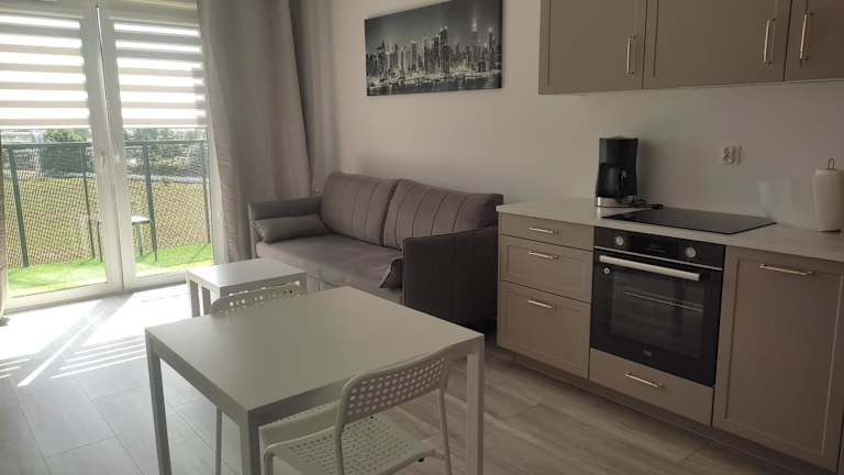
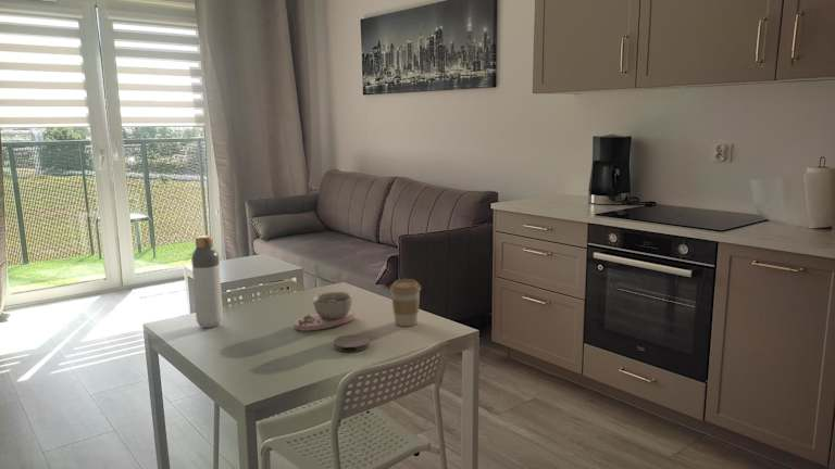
+ coaster (351, 343)
+ bottle (207, 281)
+ bowl (325, 310)
+ coffee cup (406, 302)
